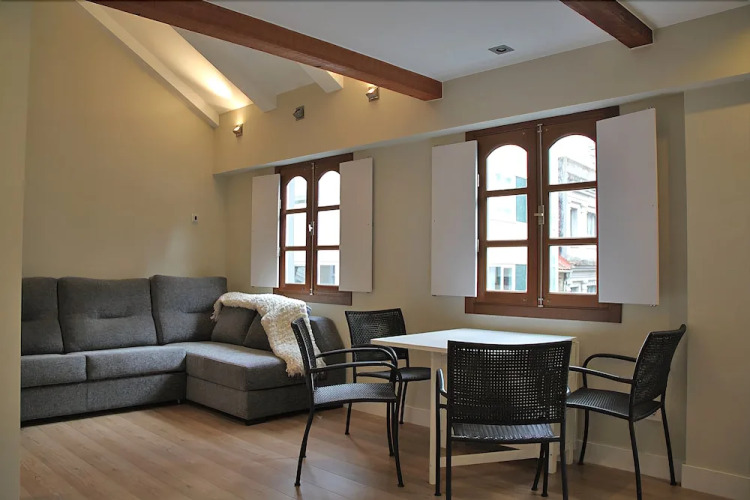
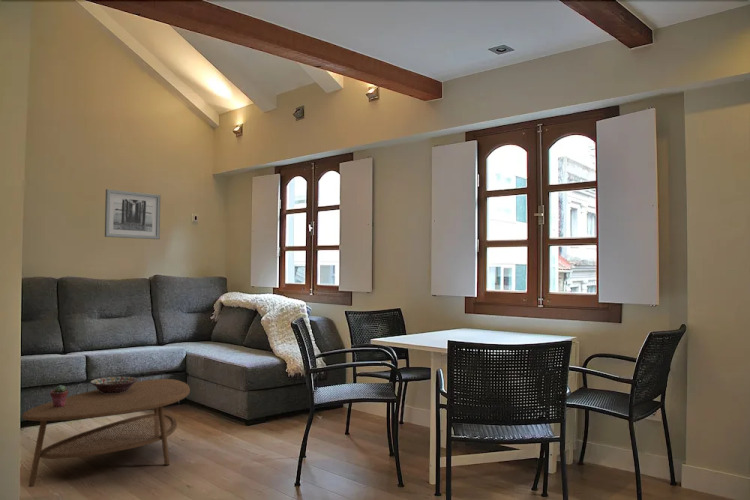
+ potted succulent (59, 395)
+ wall art (133, 215)
+ decorative bowl (114, 385)
+ coffee table (126, 427)
